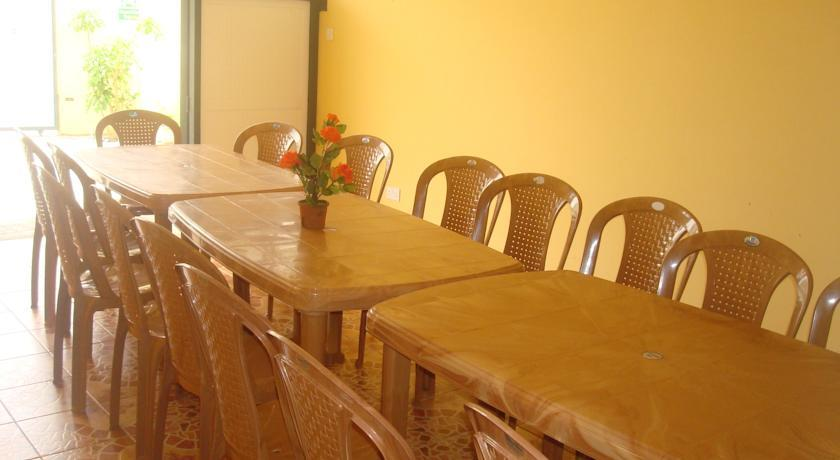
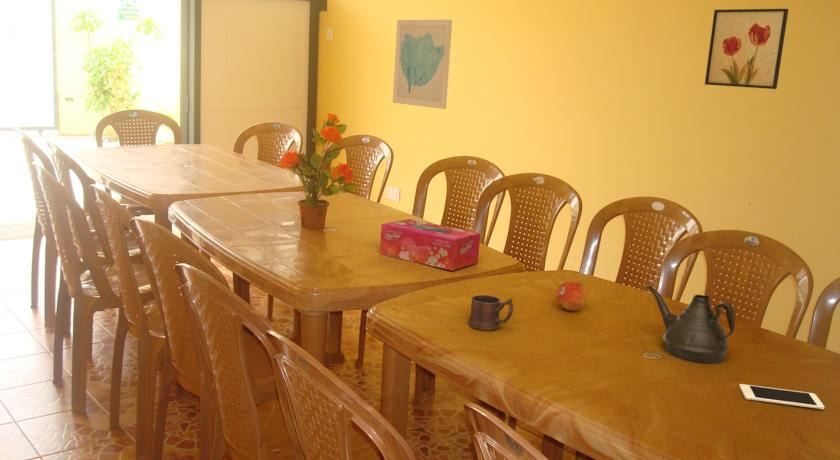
+ fruit (571, 295)
+ wall art (745, 48)
+ wall art (421, 63)
+ cell phone (780, 396)
+ mug (491, 310)
+ teapot (687, 321)
+ tissue box (429, 243)
